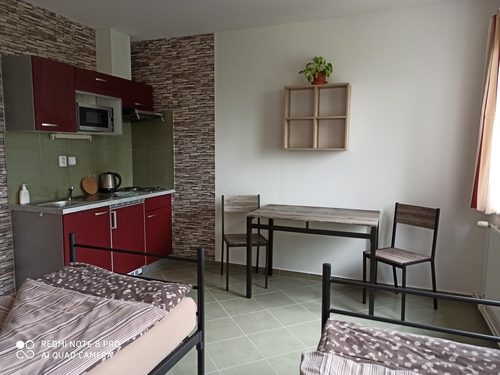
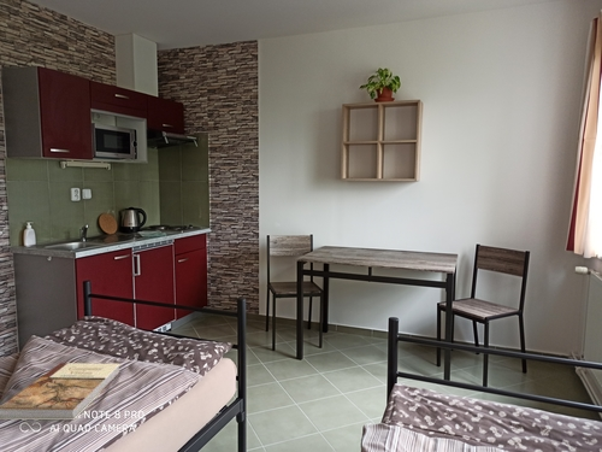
+ book (65, 388)
